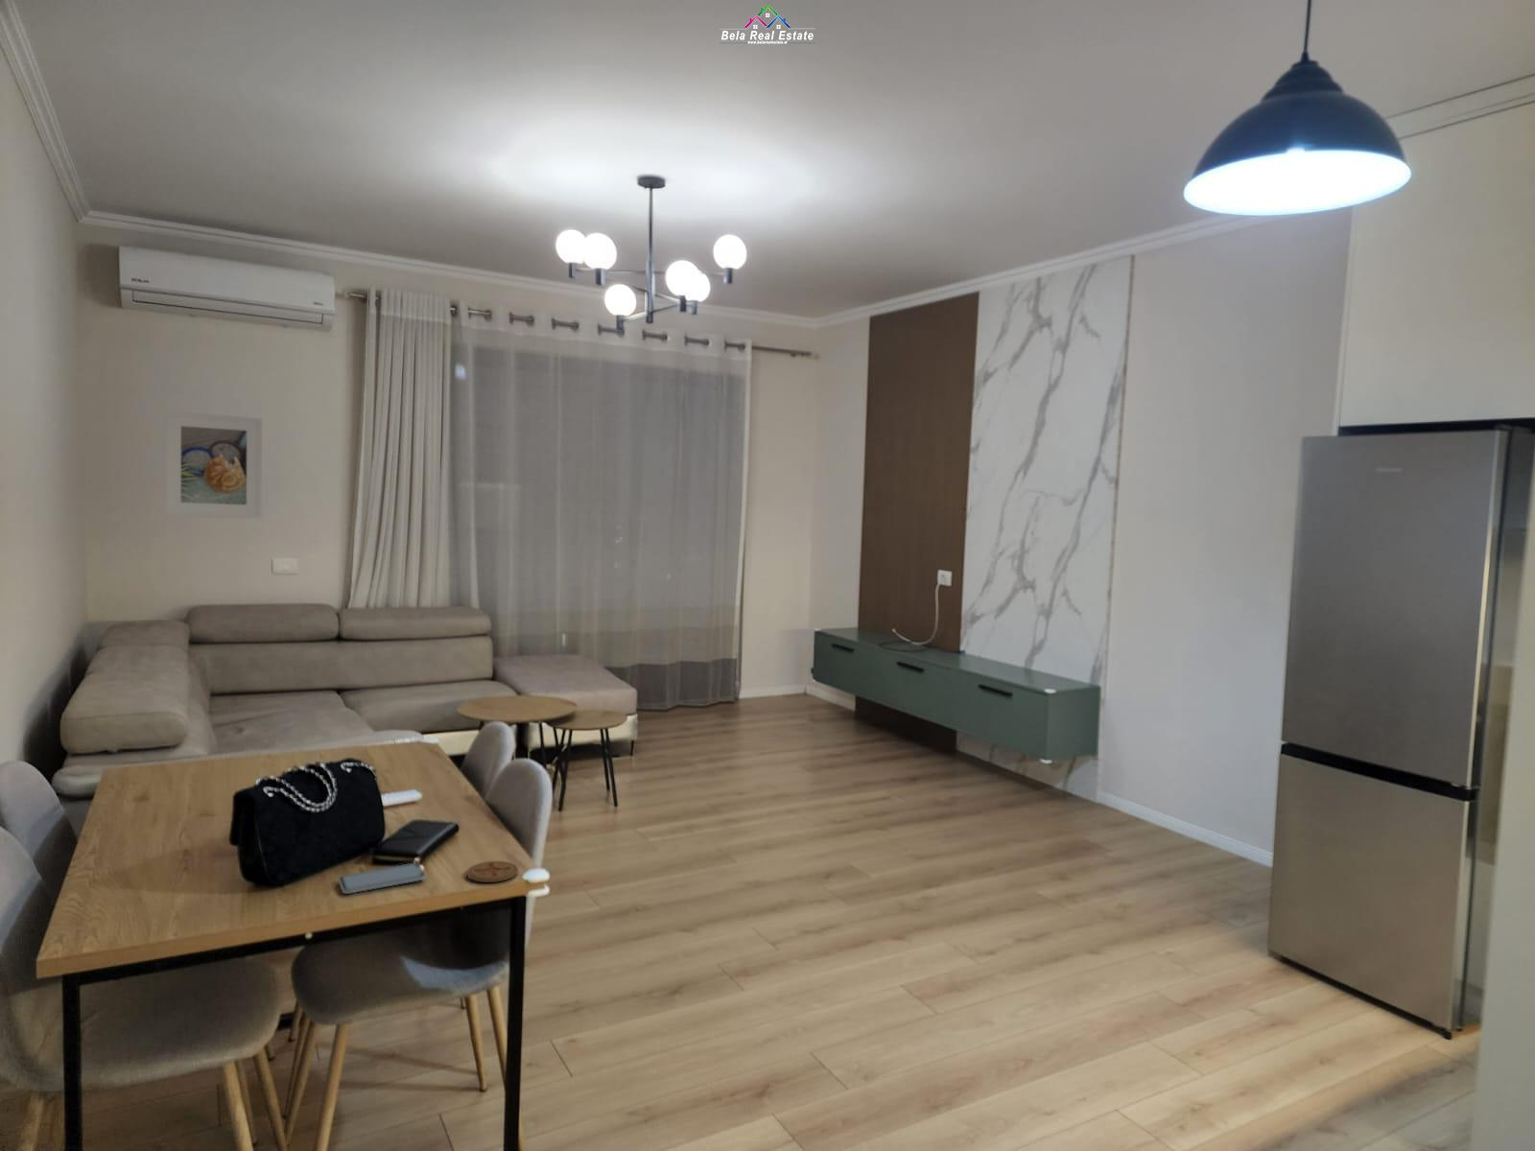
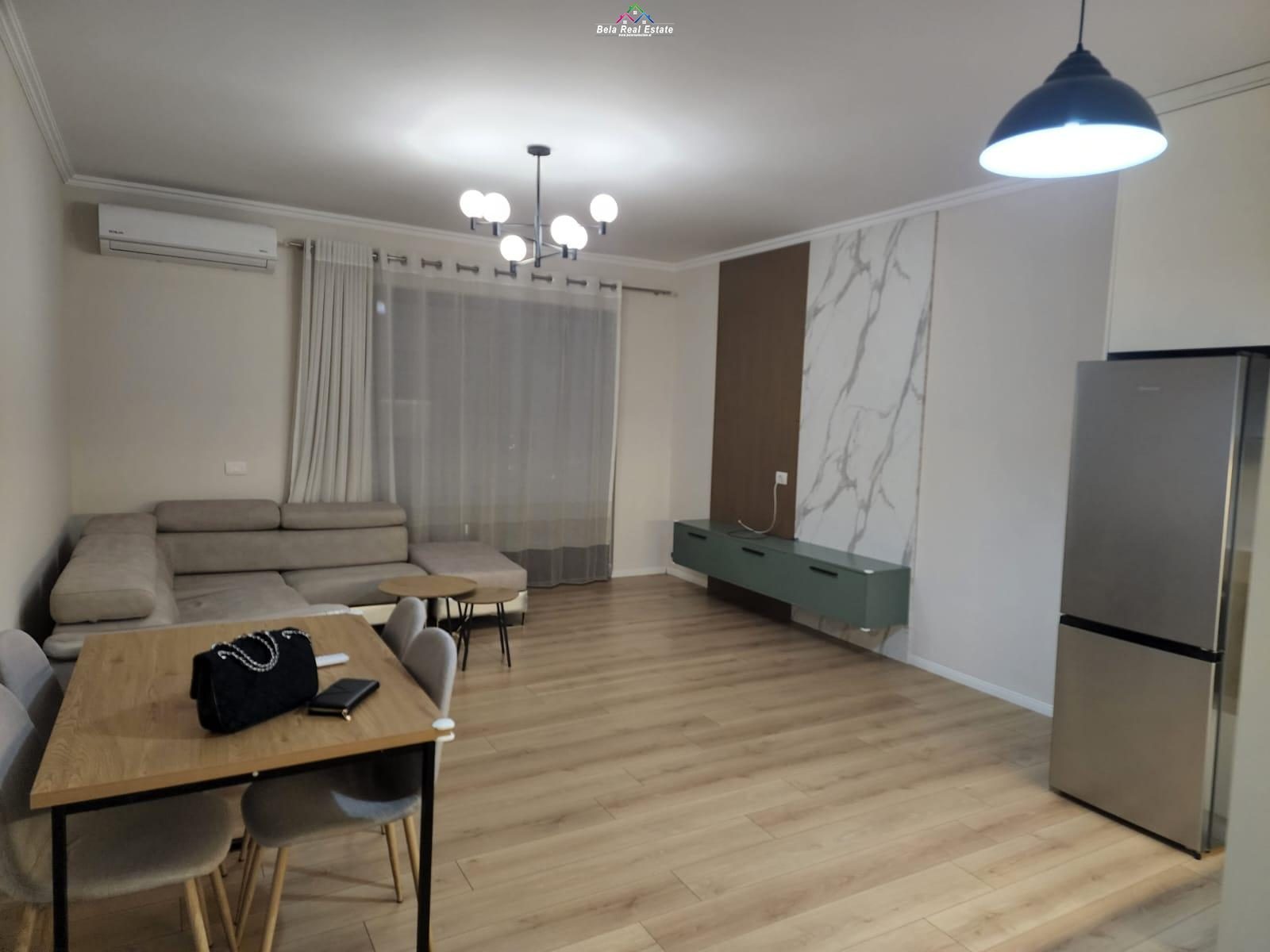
- smartphone (382, 878)
- coaster (492, 871)
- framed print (214, 465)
